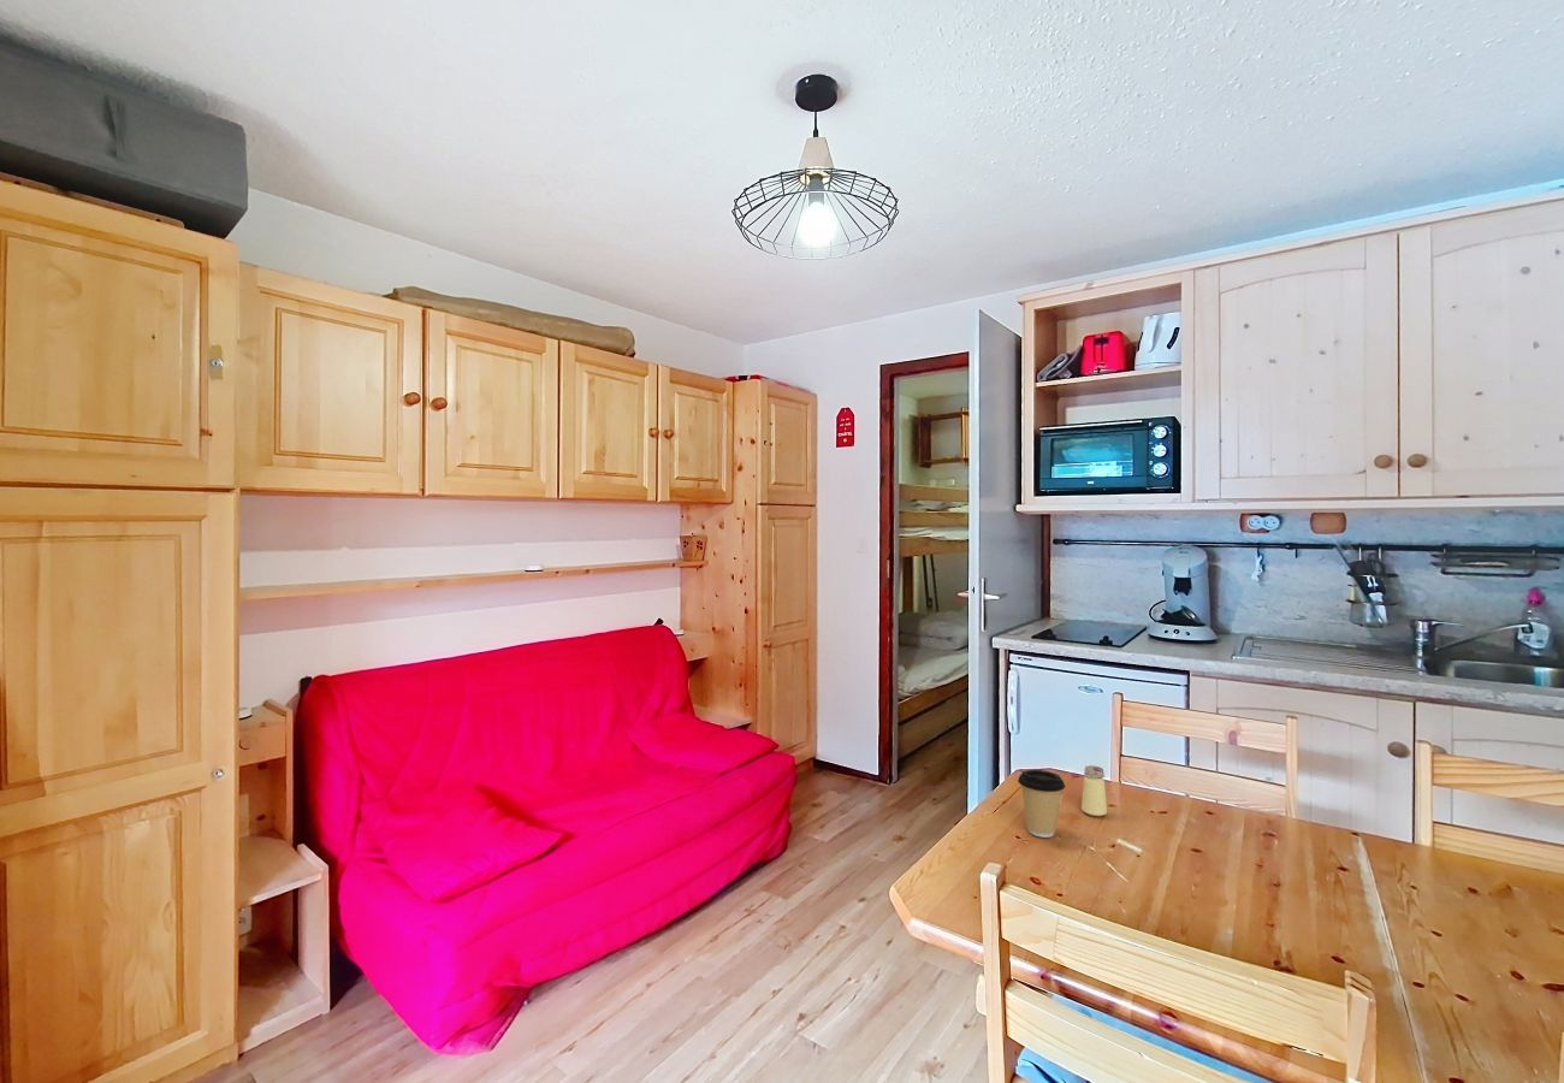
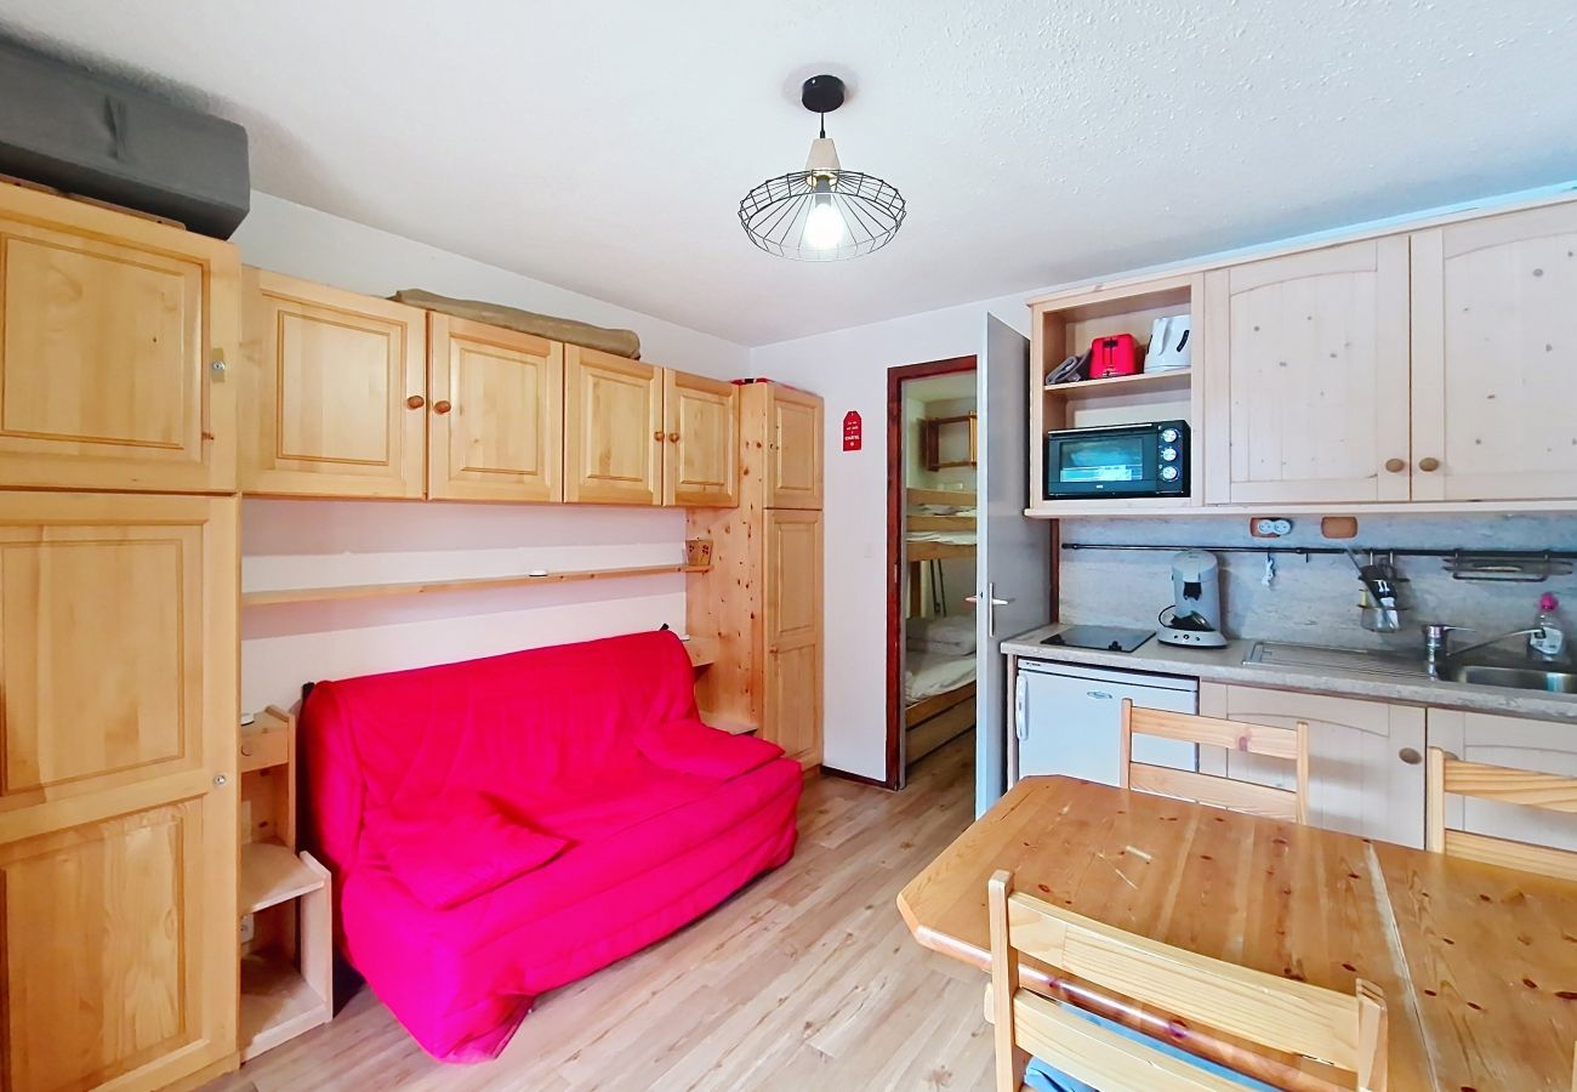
- saltshaker (1094, 789)
- coffee cup (1041, 803)
